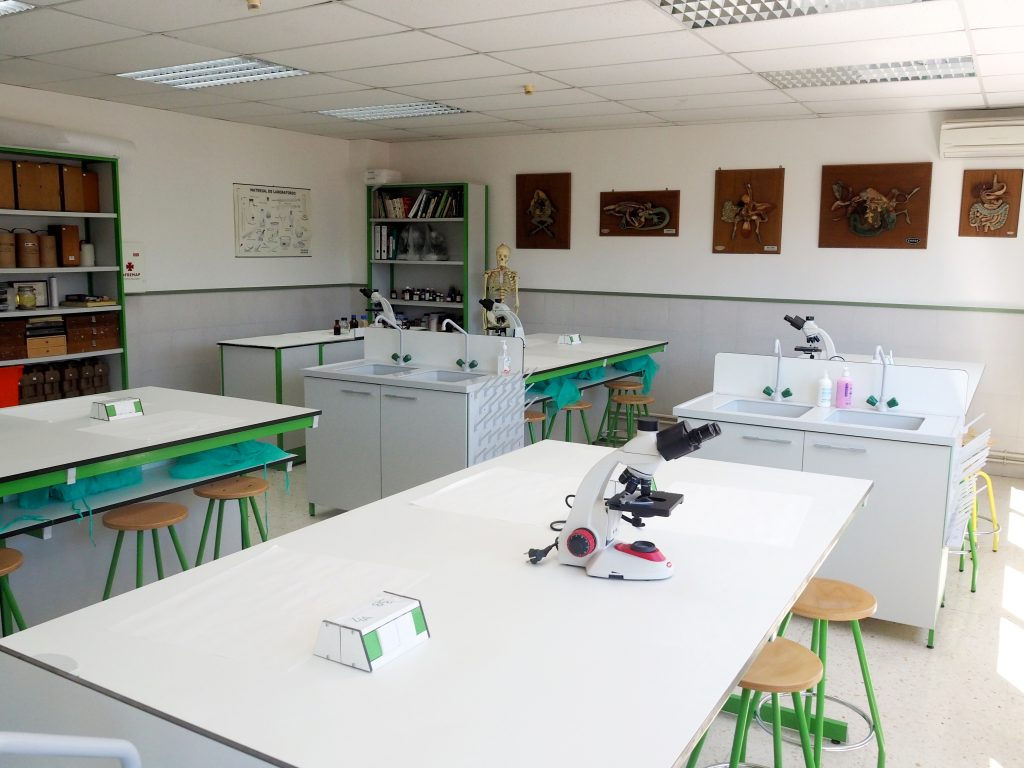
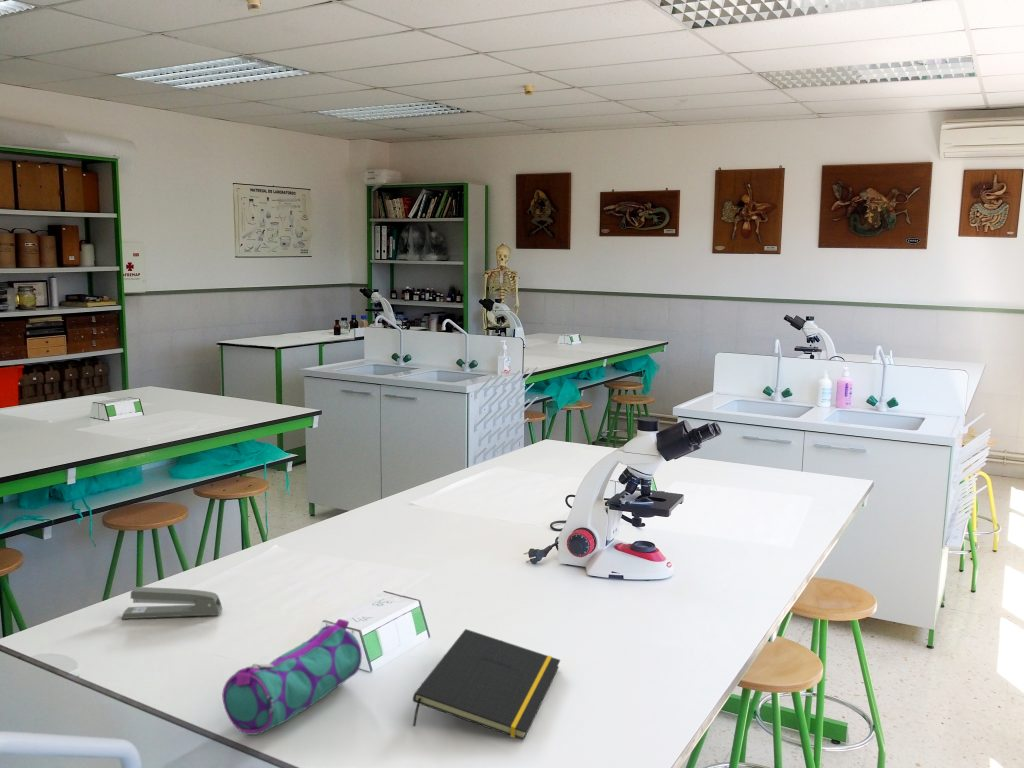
+ pencil case (296, 674)
+ stapler (172, 600)
+ notepad (491, 679)
